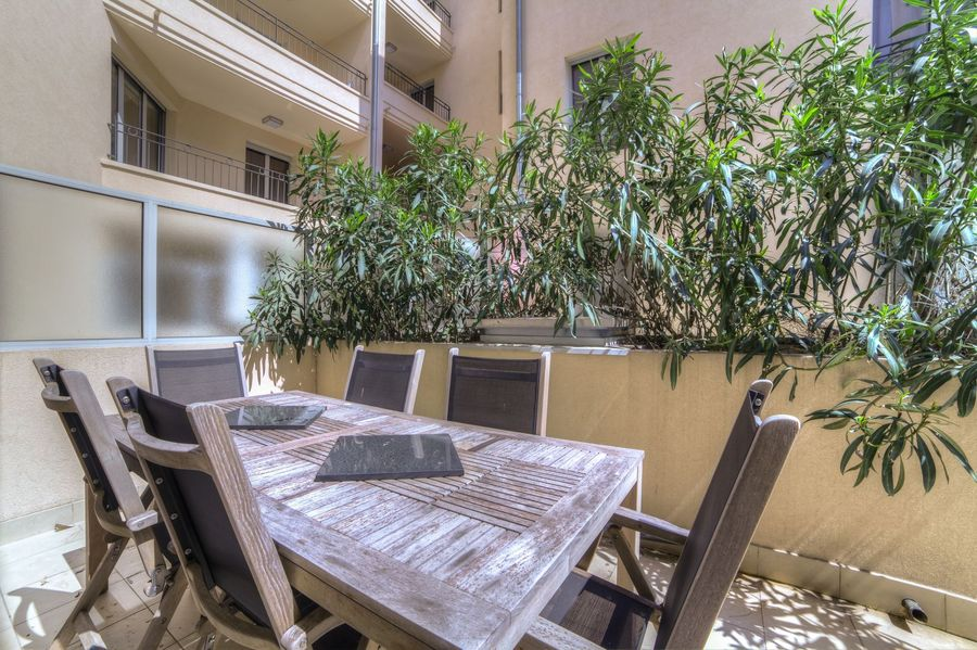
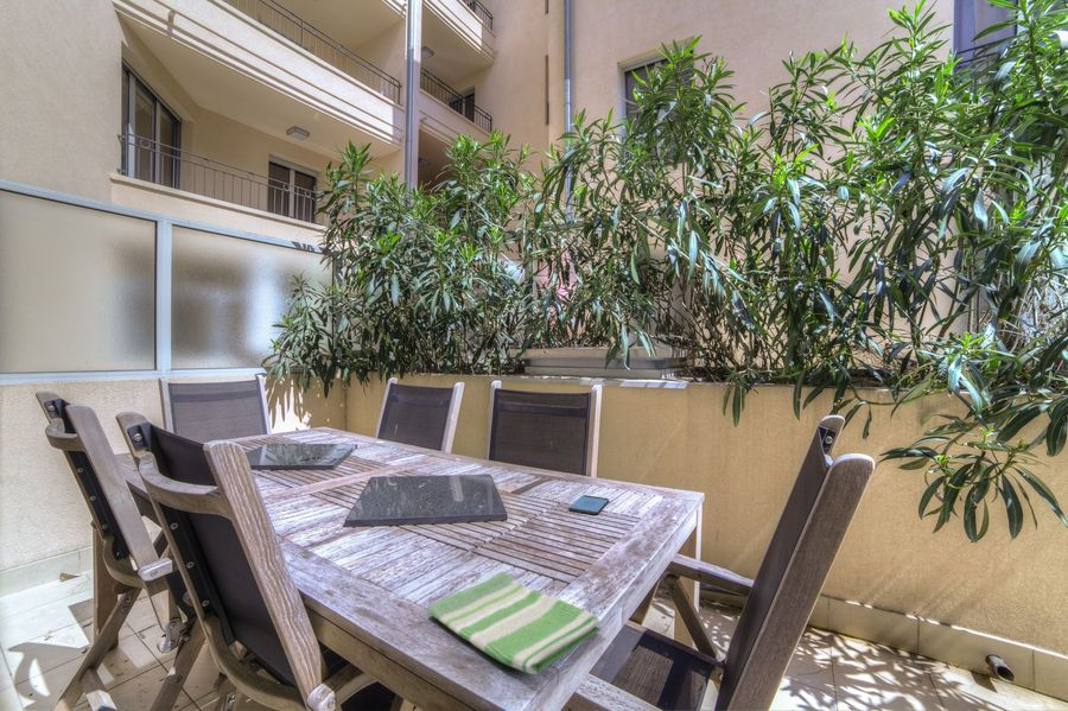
+ smartphone (589, 503)
+ dish towel (513, 615)
